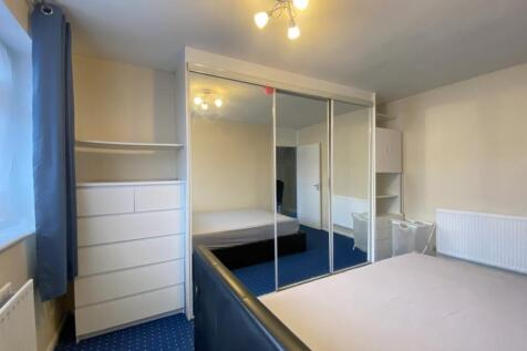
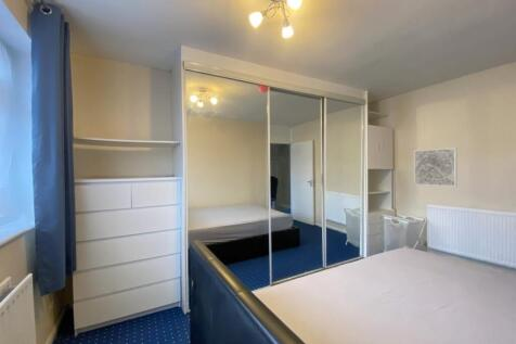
+ wall art (434, 167)
